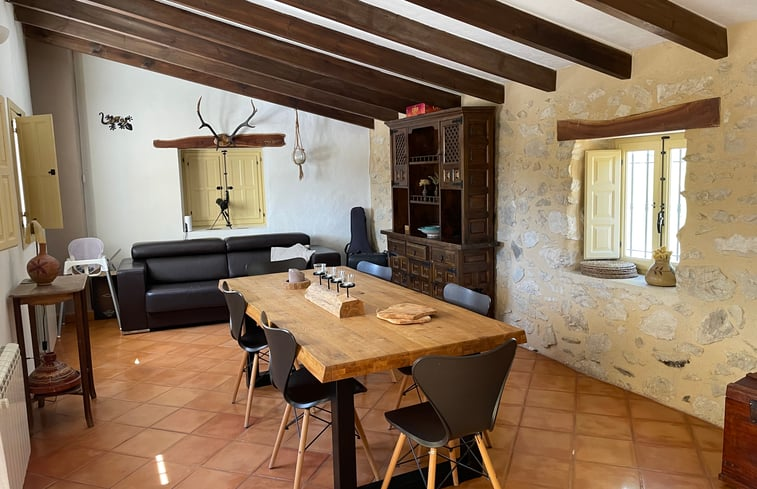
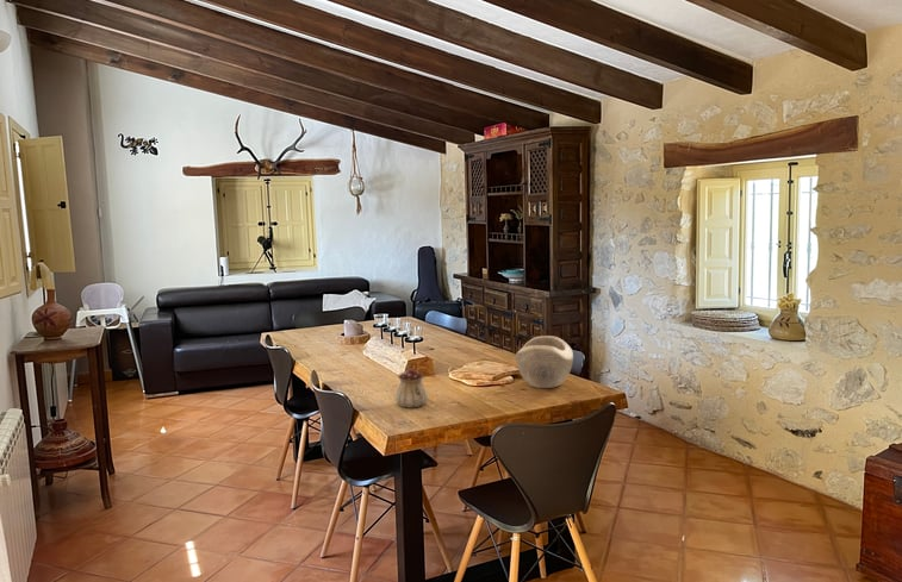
+ teapot (411, 384)
+ decorative bowl (545, 362)
